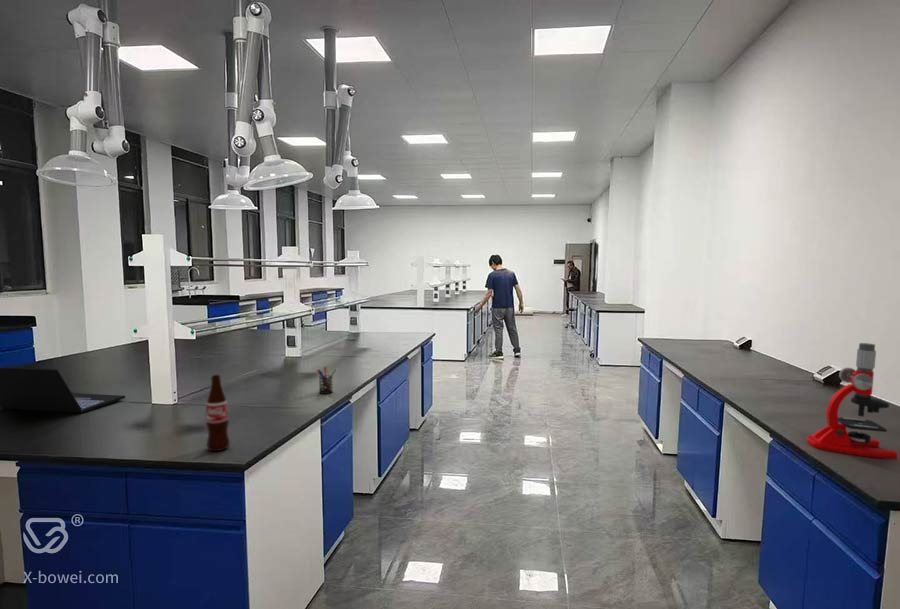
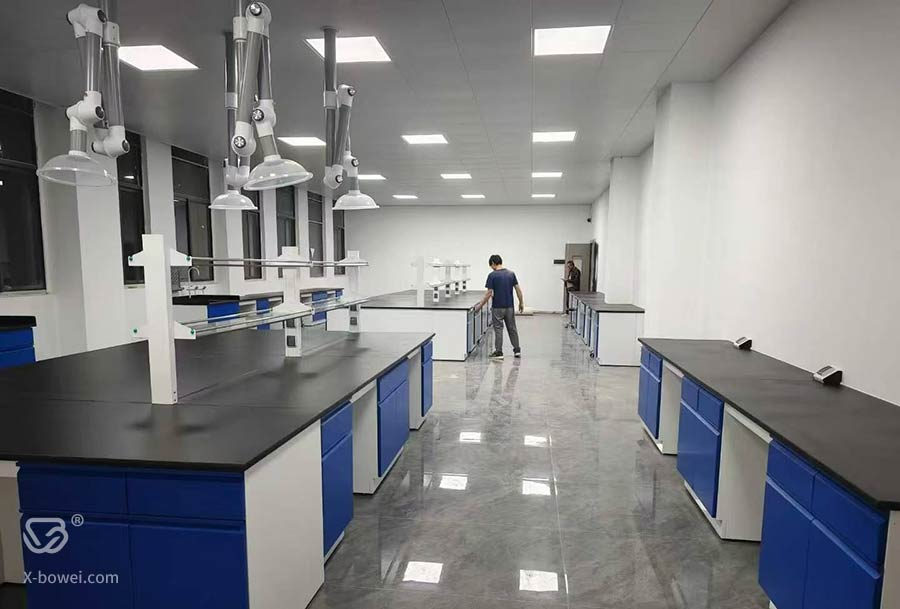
- bottle (217, 412)
- laptop (53, 383)
- microscope (857, 396)
- pen holder (327, 378)
